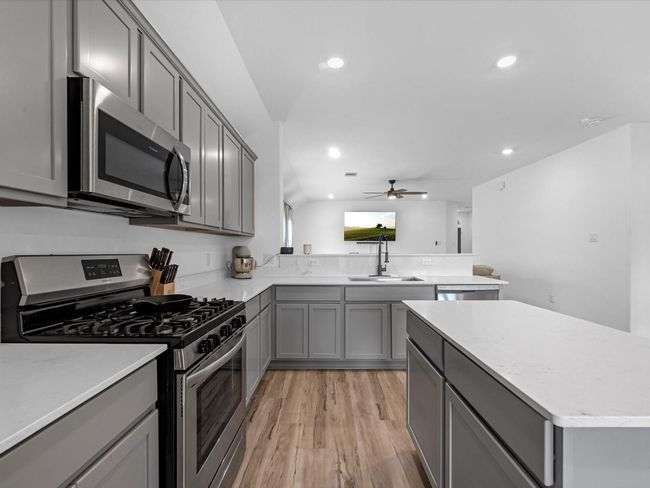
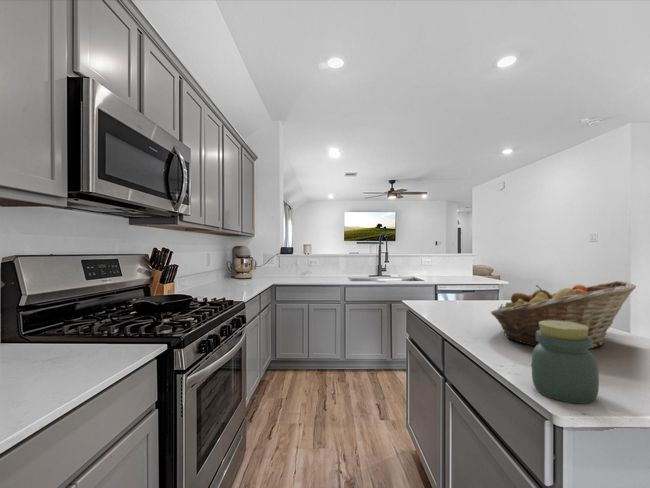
+ fruit basket (558, 309)
+ jar (563, 358)
